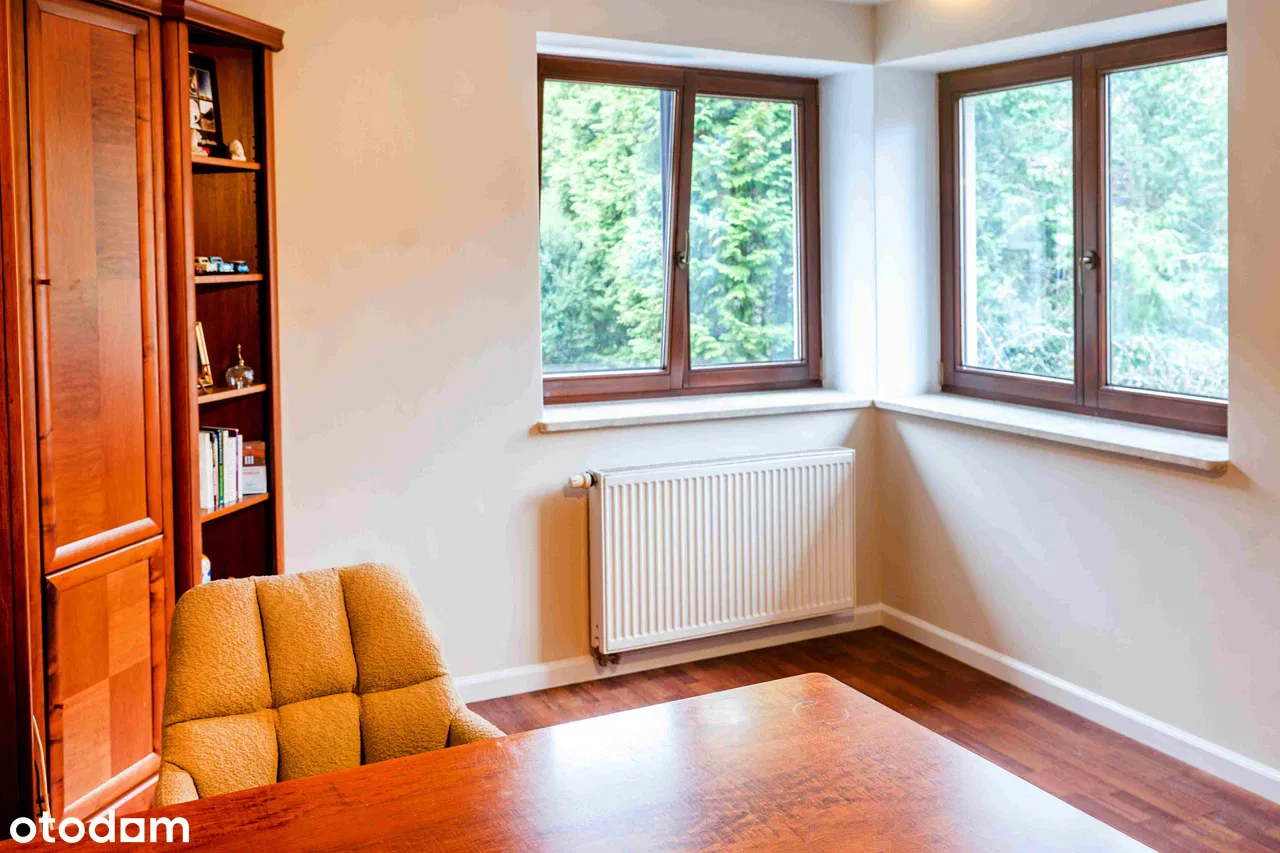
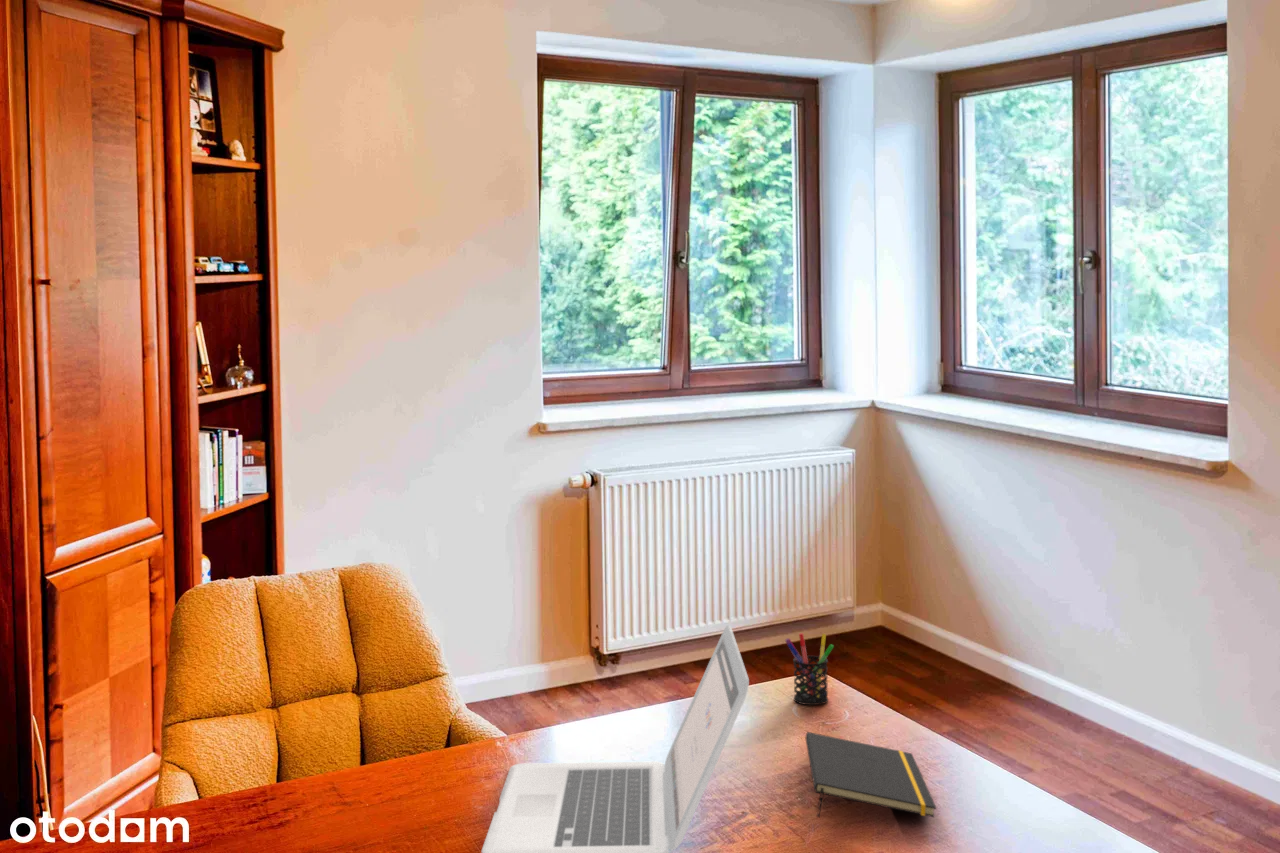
+ pen holder (812, 666)
+ notepad (866, 771)
+ laptop (617, 762)
